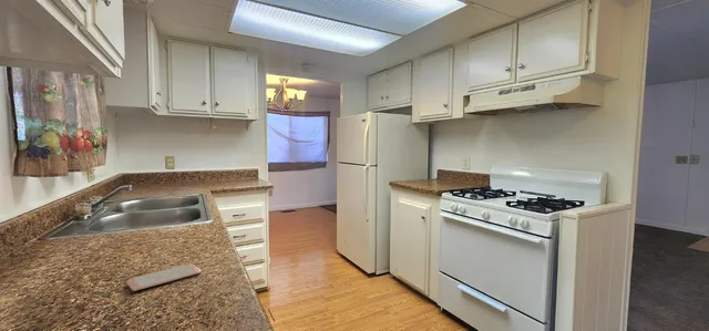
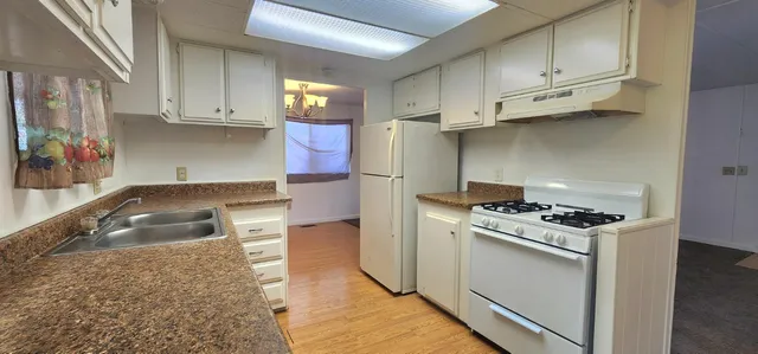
- smartphone (165, 276)
